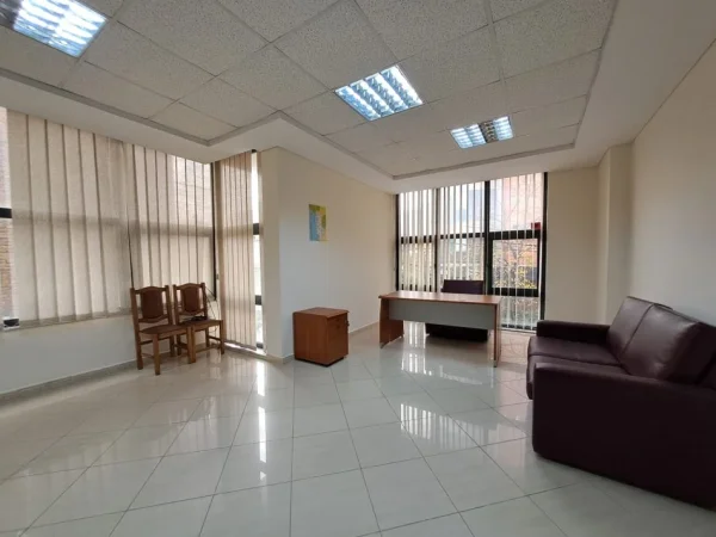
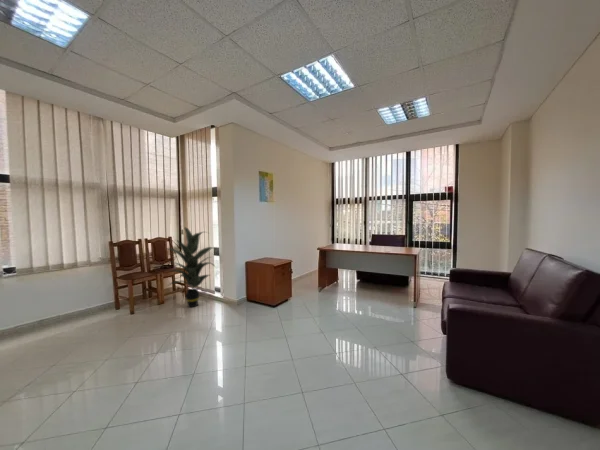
+ indoor plant (191, 266)
